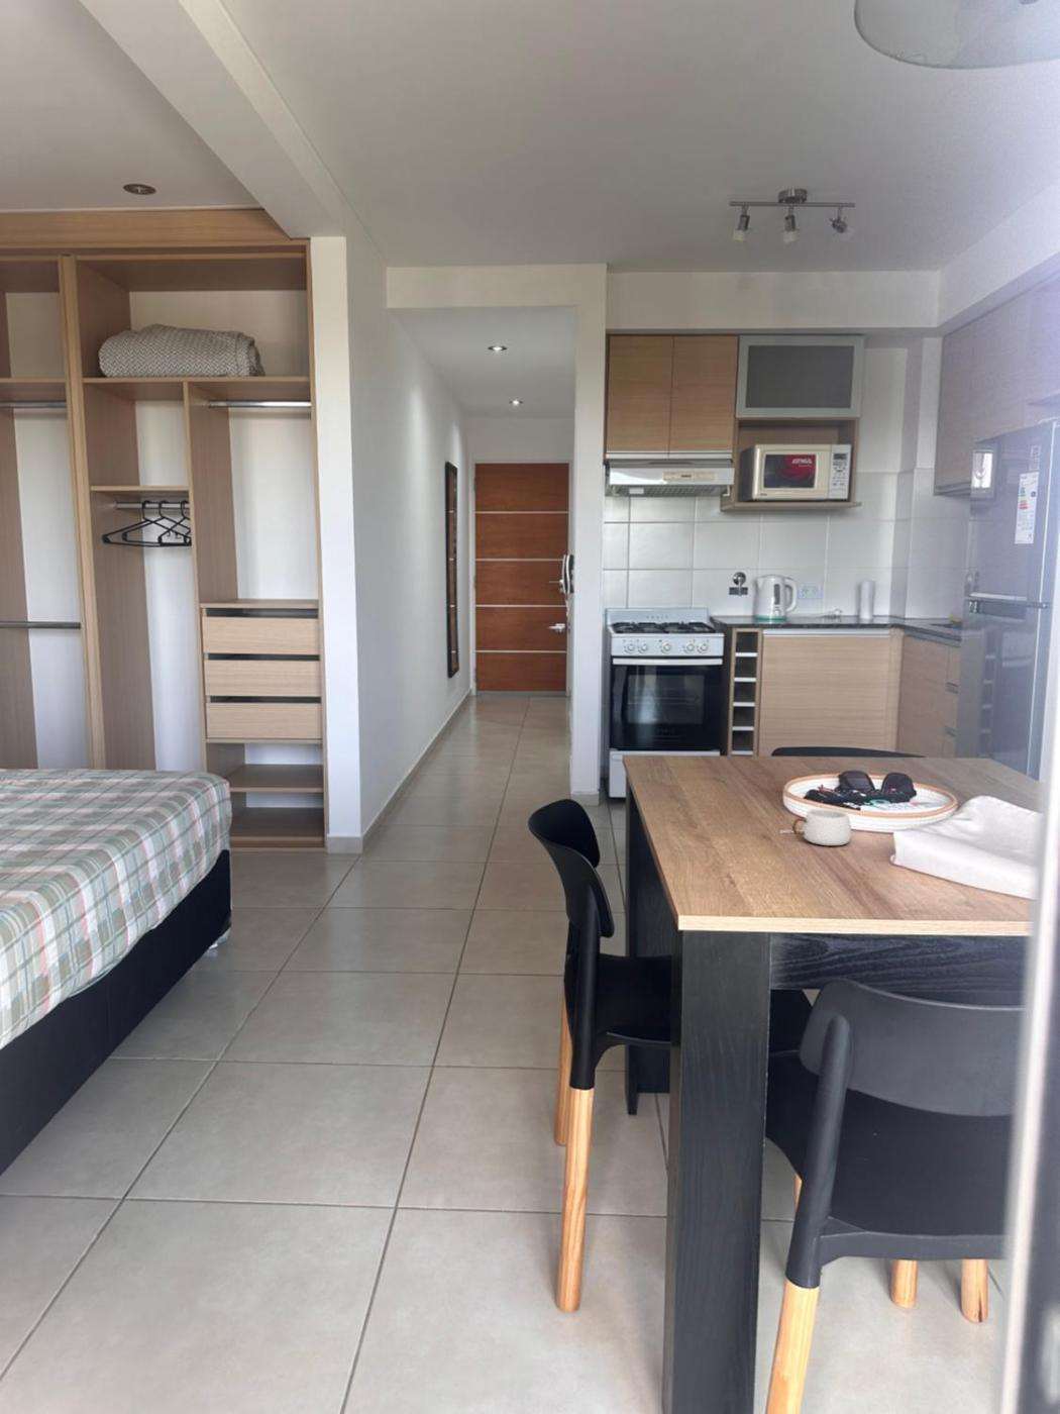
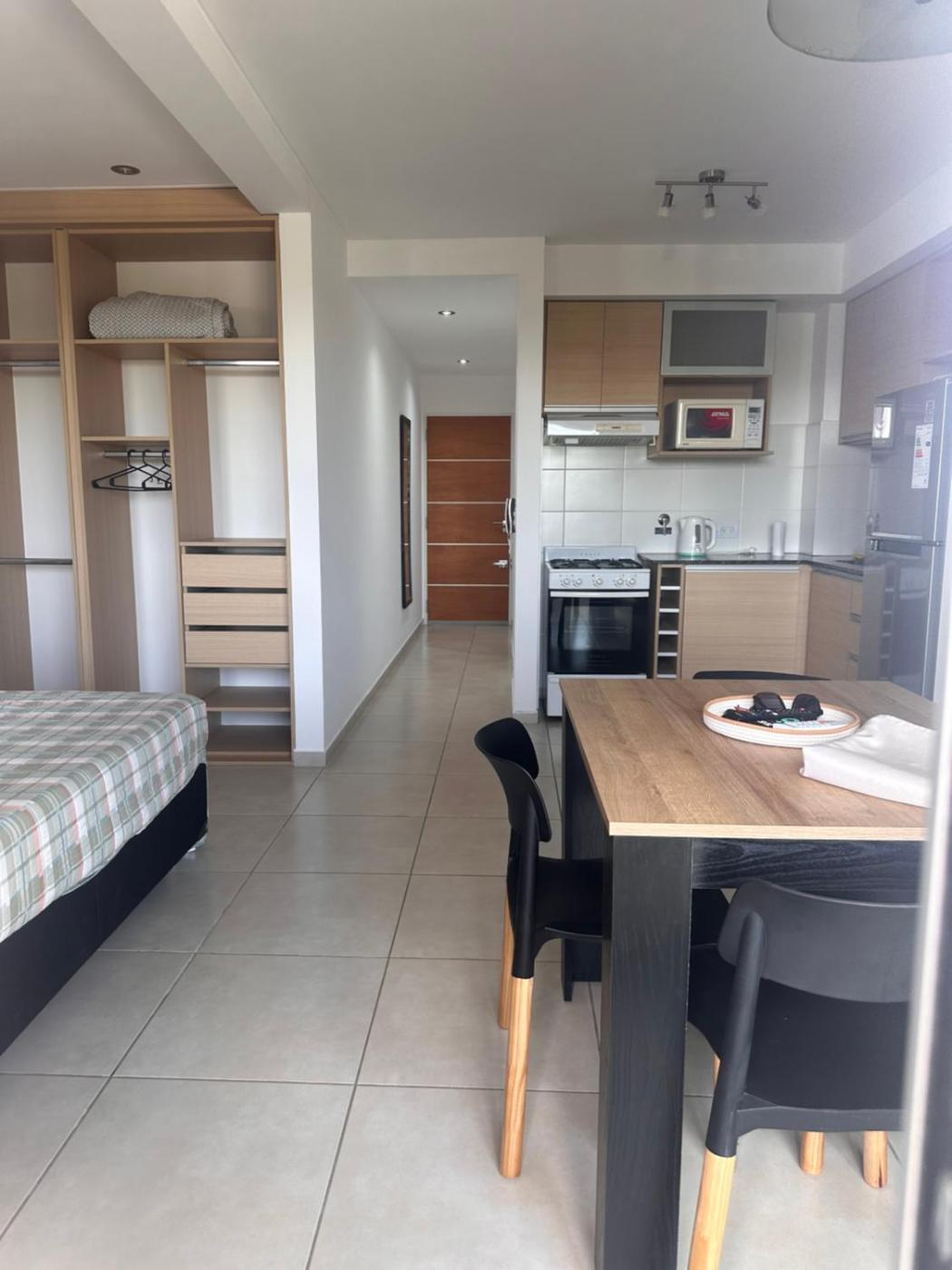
- mug (818, 825)
